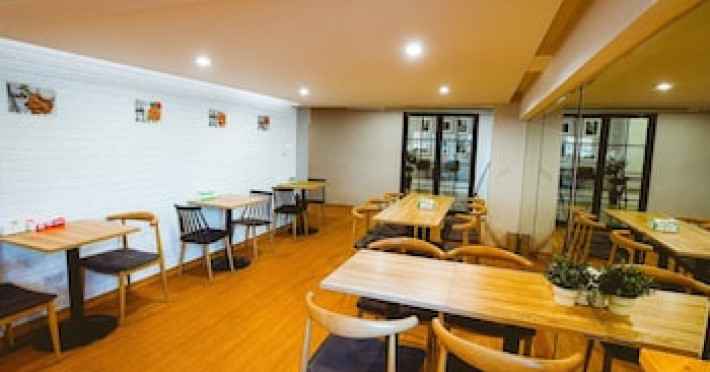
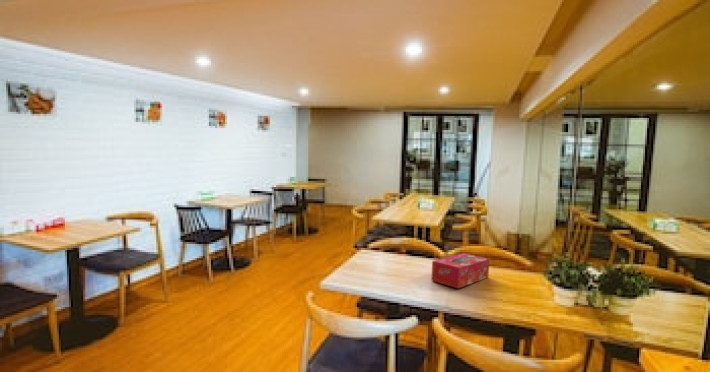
+ tissue box (460, 269)
